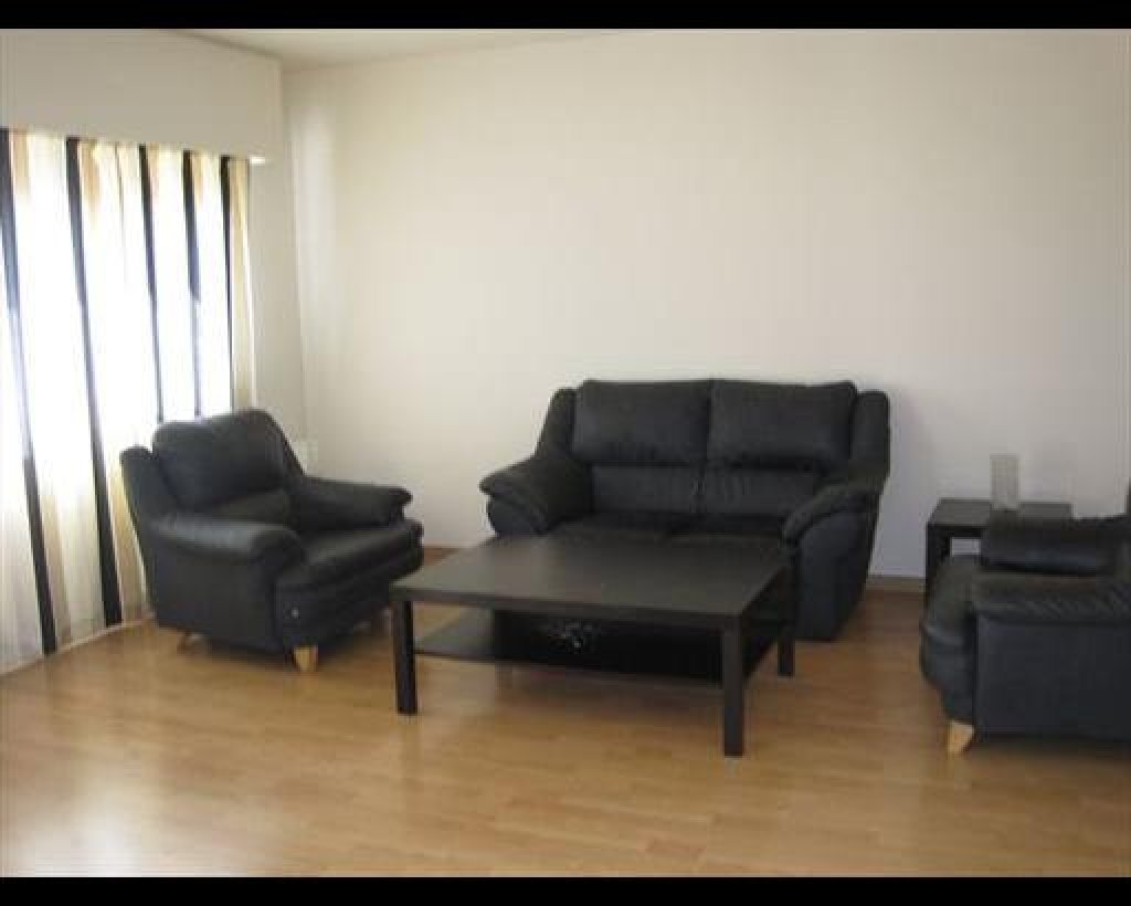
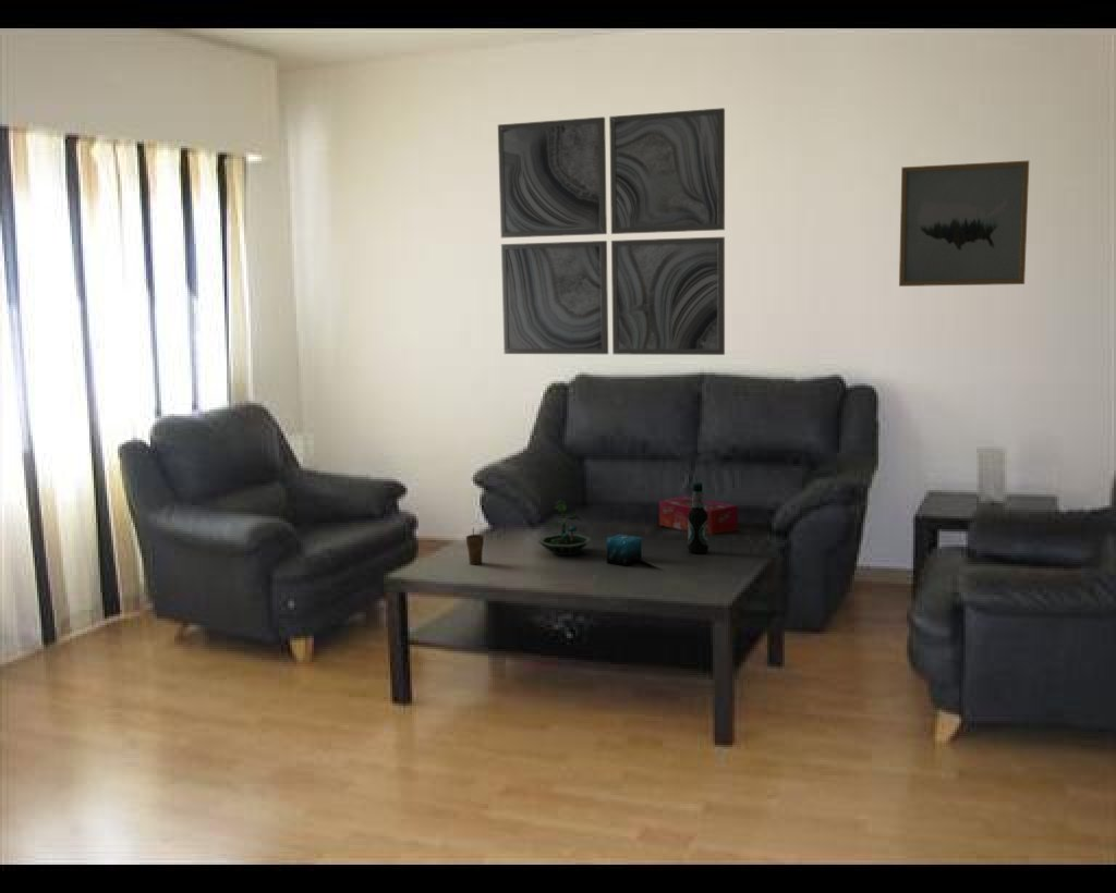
+ candle (623, 545)
+ terrarium (563, 511)
+ cup (474, 546)
+ bottle (698, 517)
+ wall art (962, 224)
+ wall art (606, 233)
+ tissue box (704, 509)
